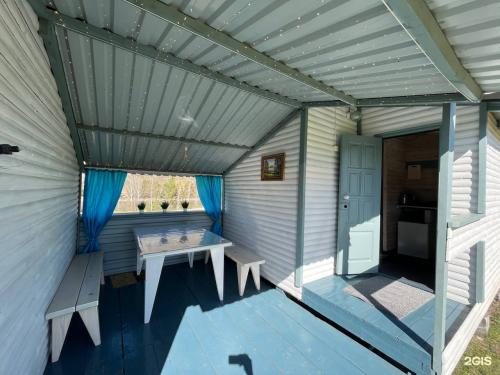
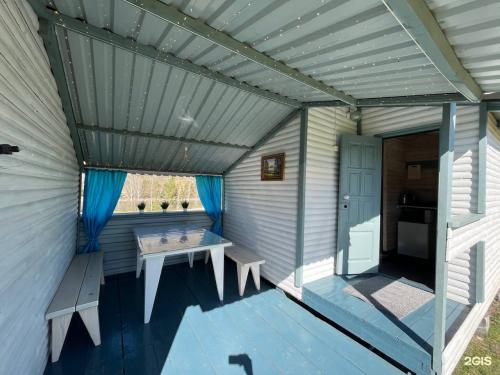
- door mat (132, 276)
